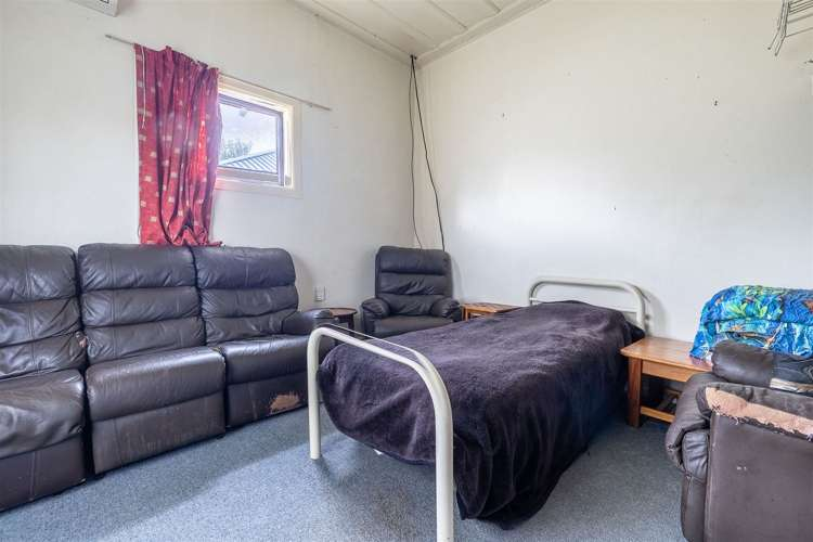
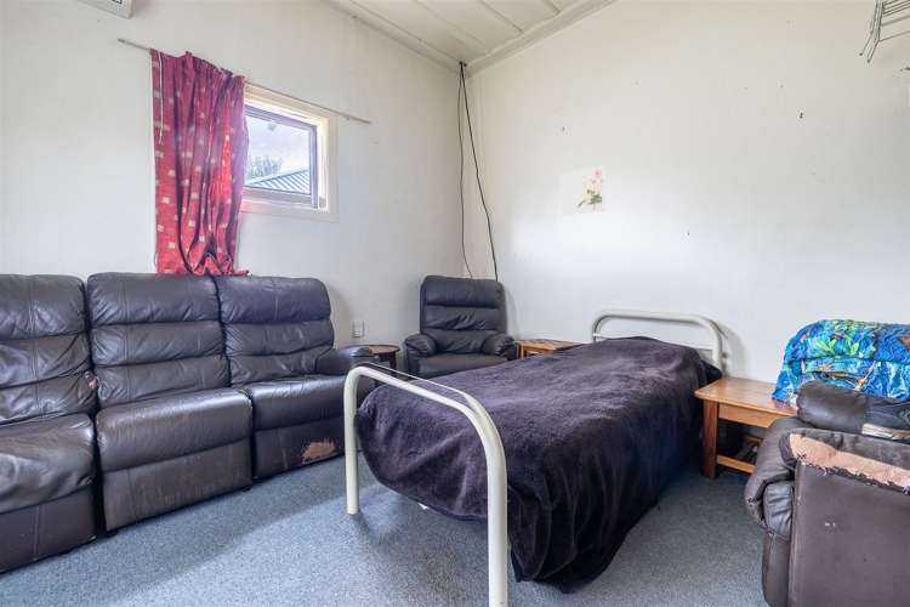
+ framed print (581, 192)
